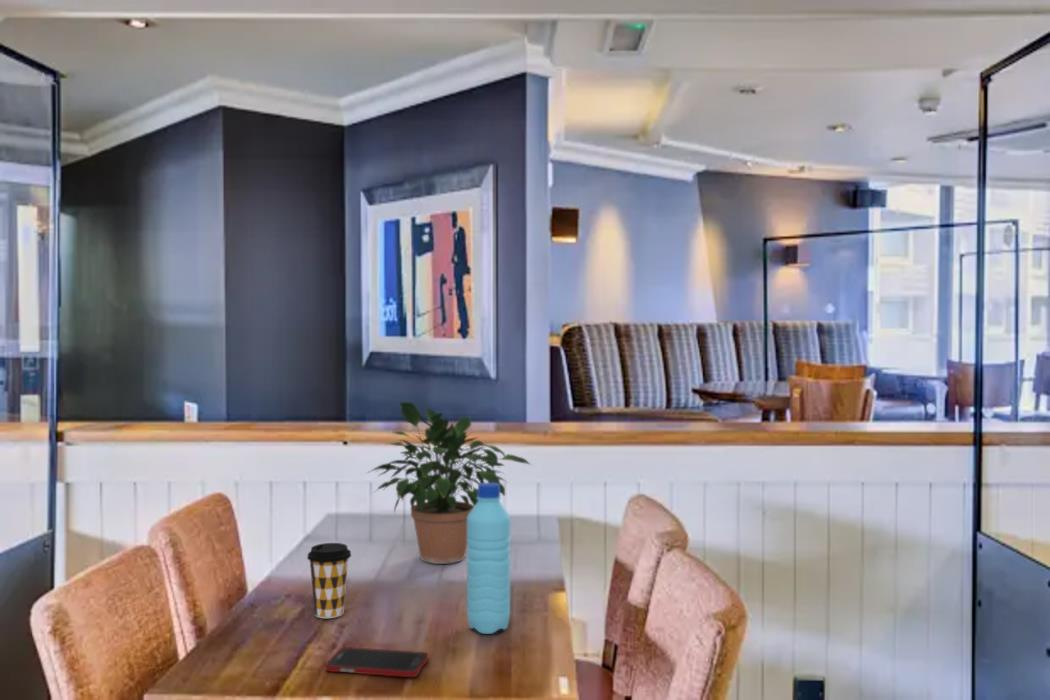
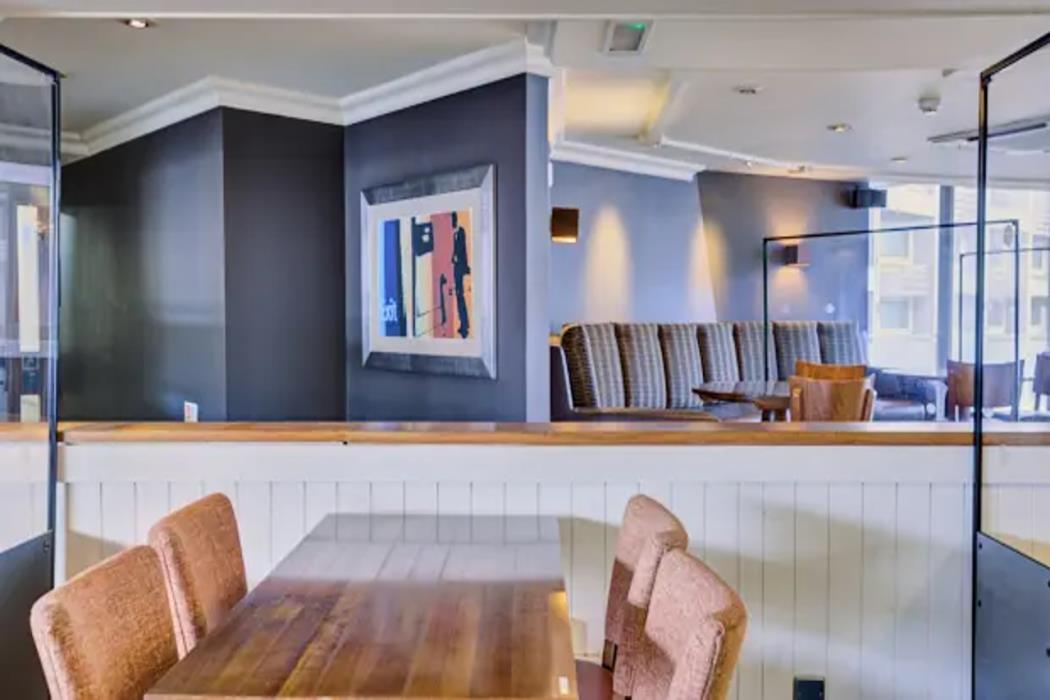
- cell phone (377, 662)
- coffee cup (329, 580)
- water bottle (488, 556)
- potted plant (454, 479)
